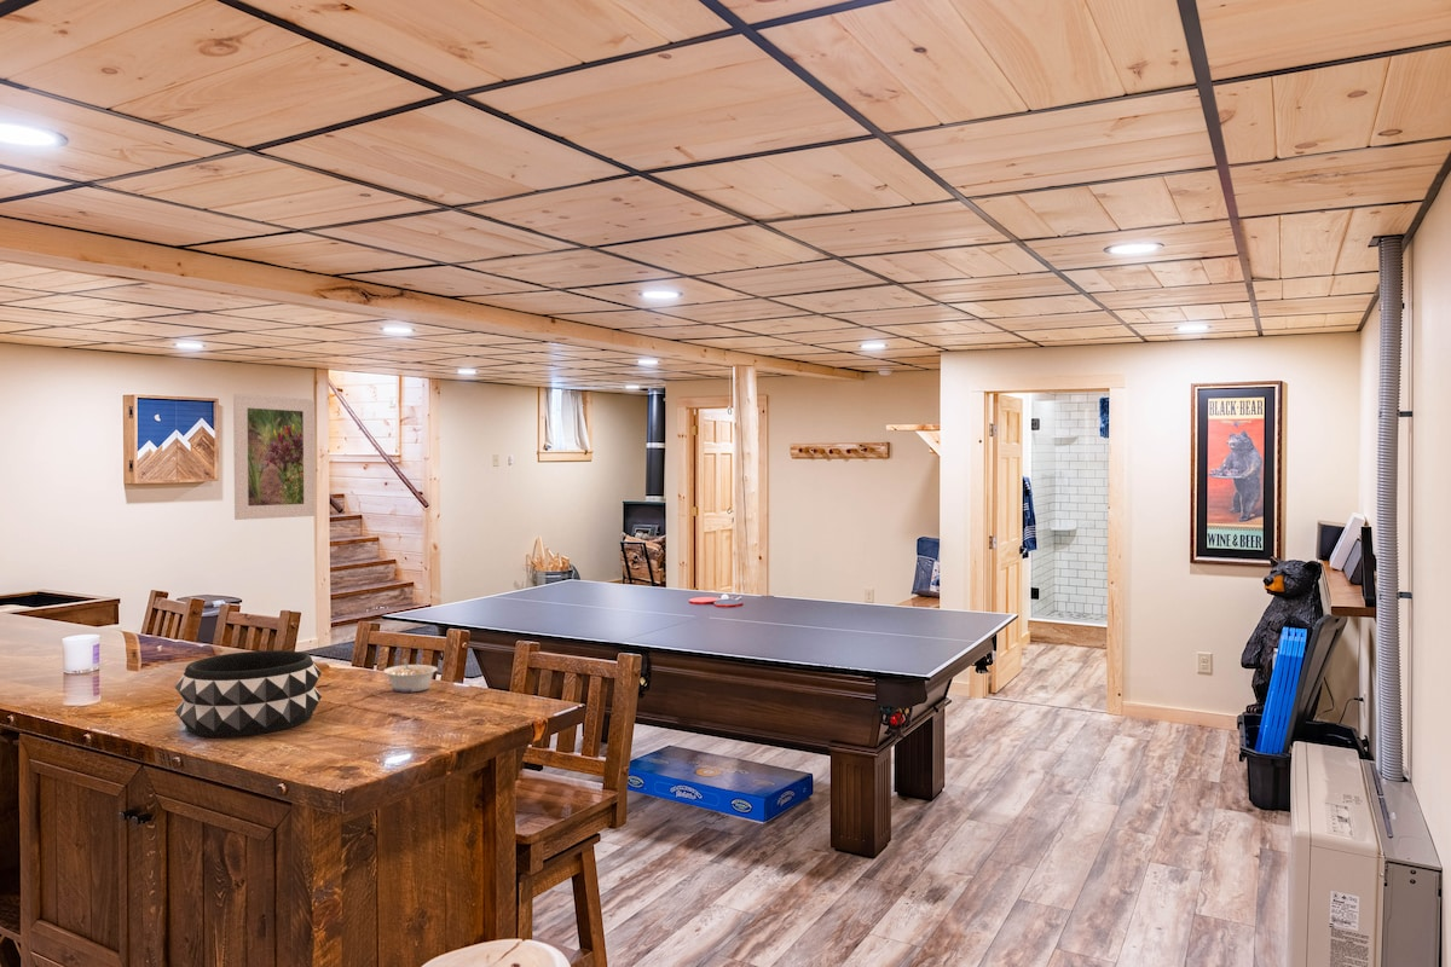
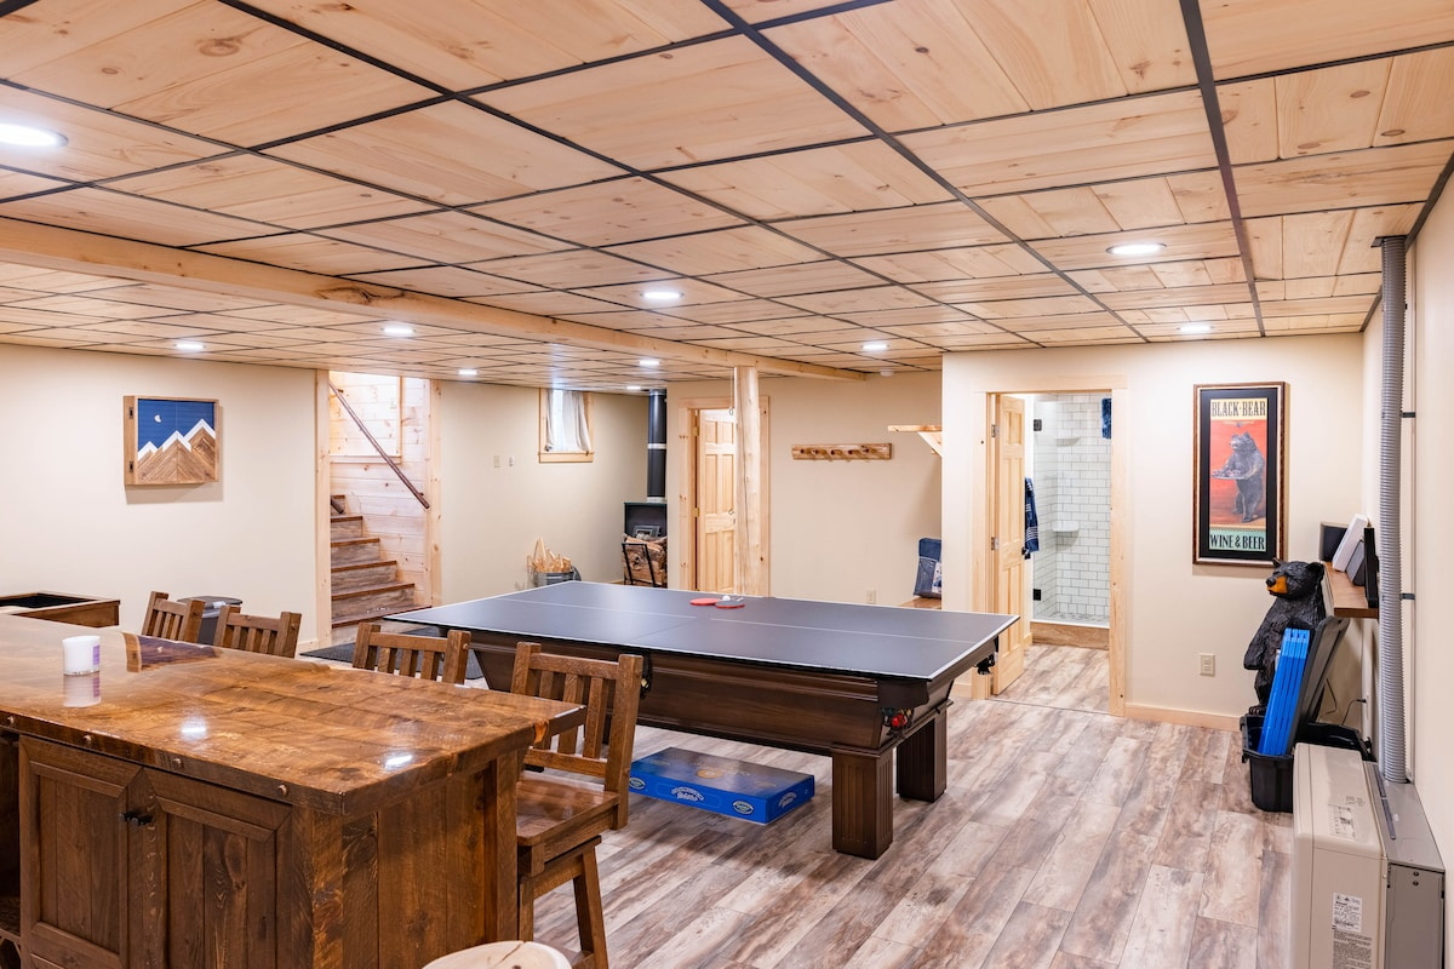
- legume (409, 677)
- decorative bowl (250, 691)
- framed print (276, 457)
